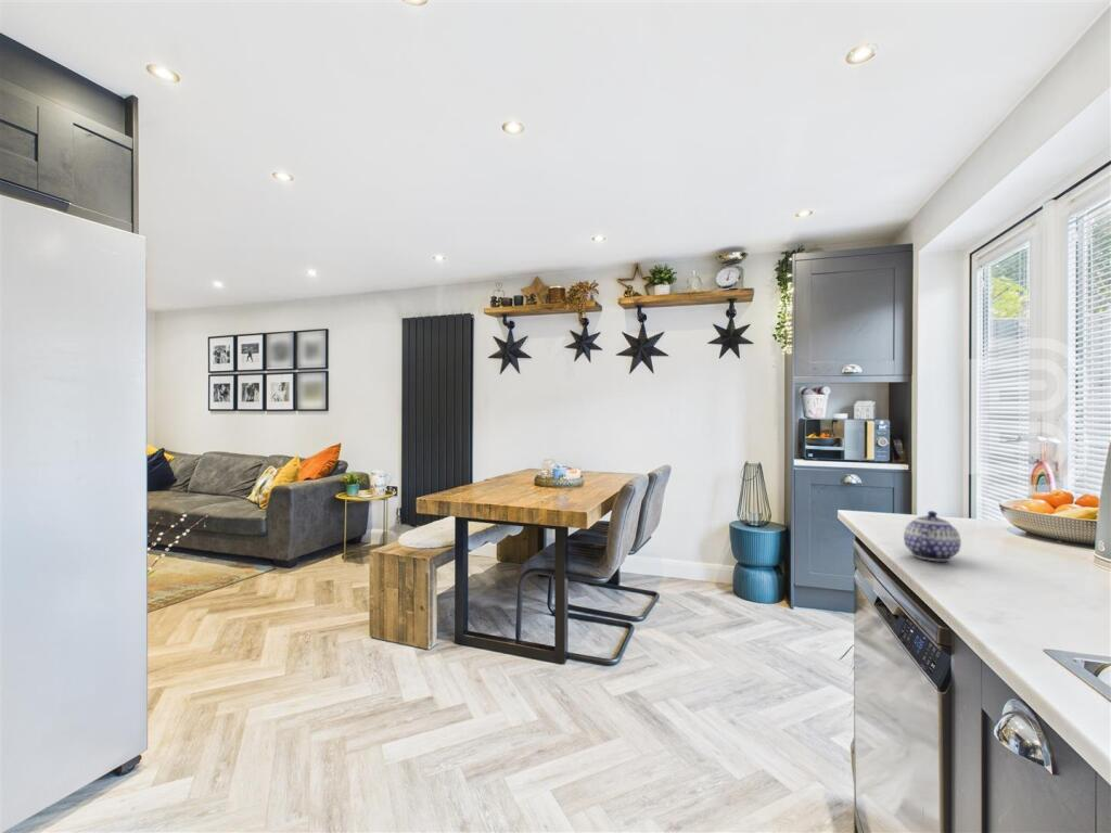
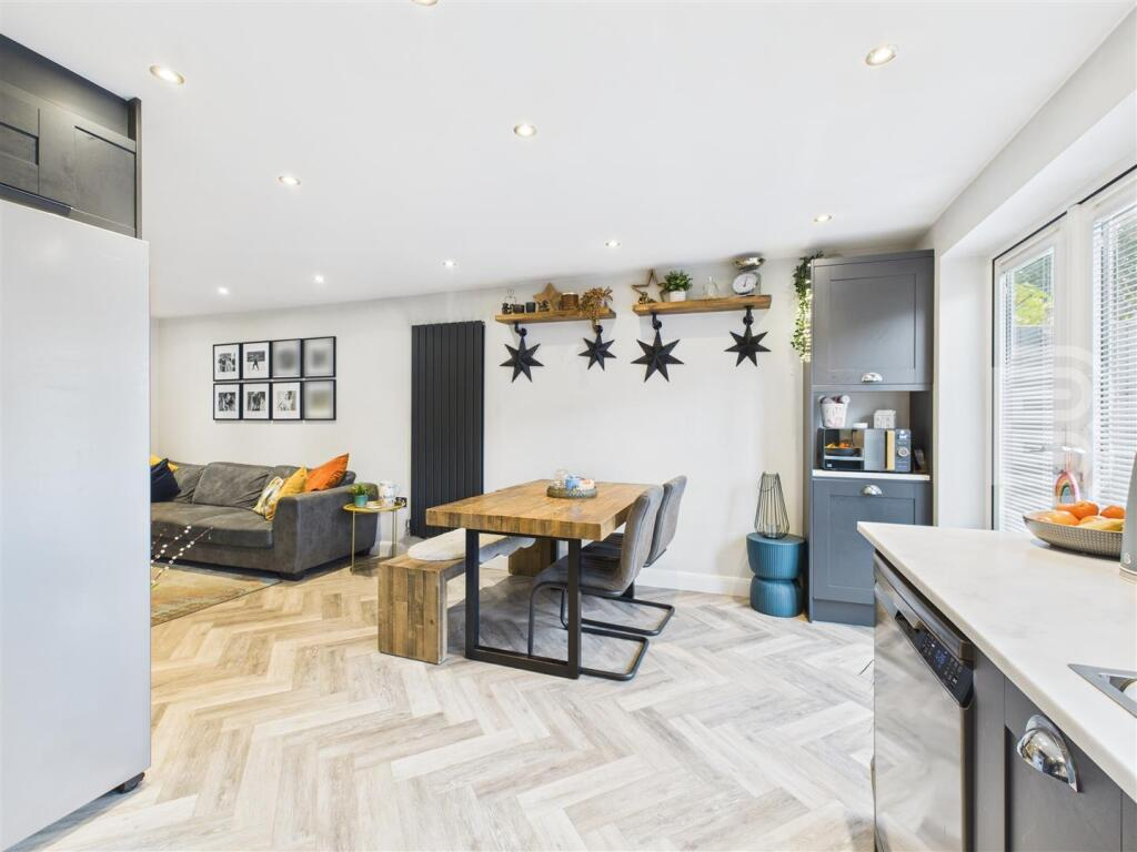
- teapot (931, 534)
